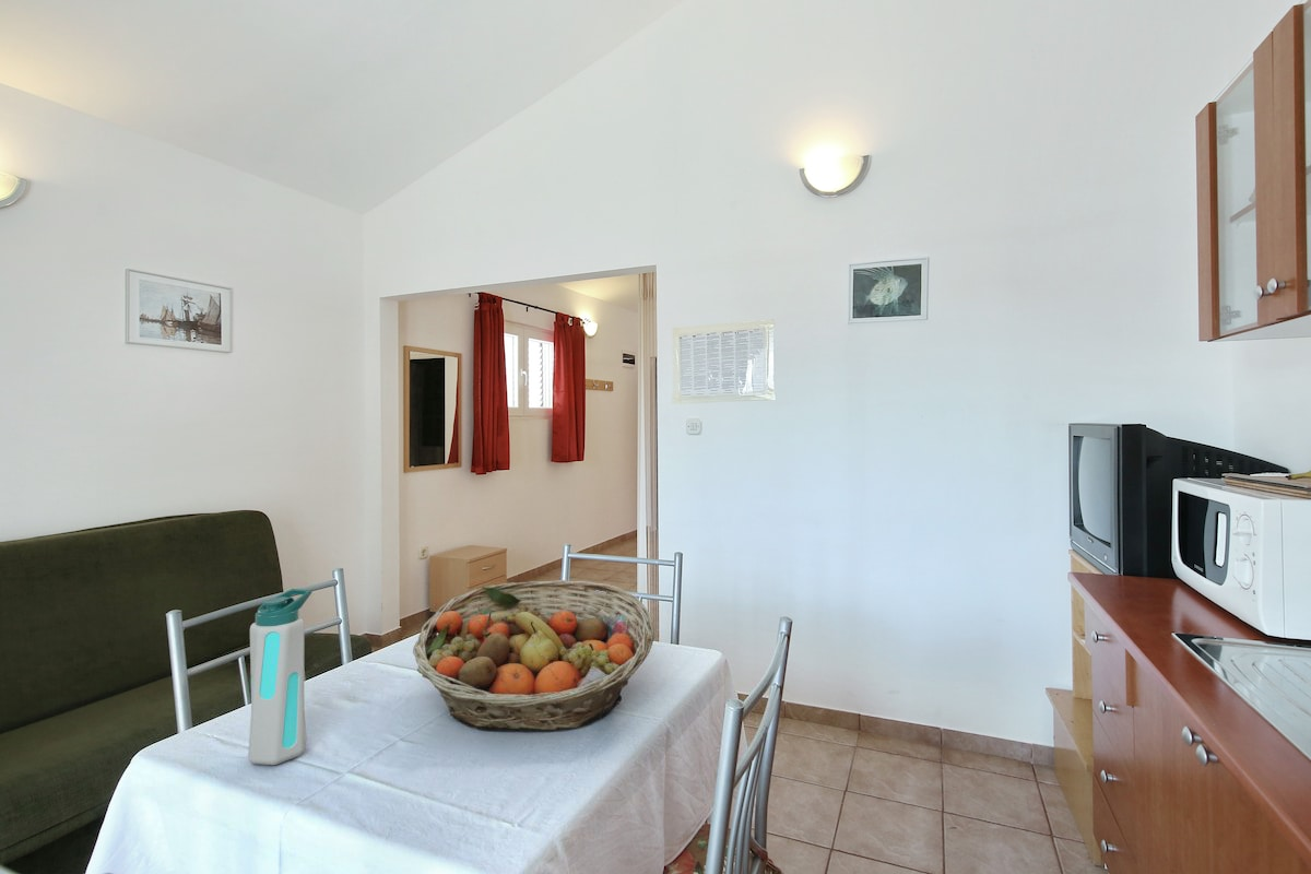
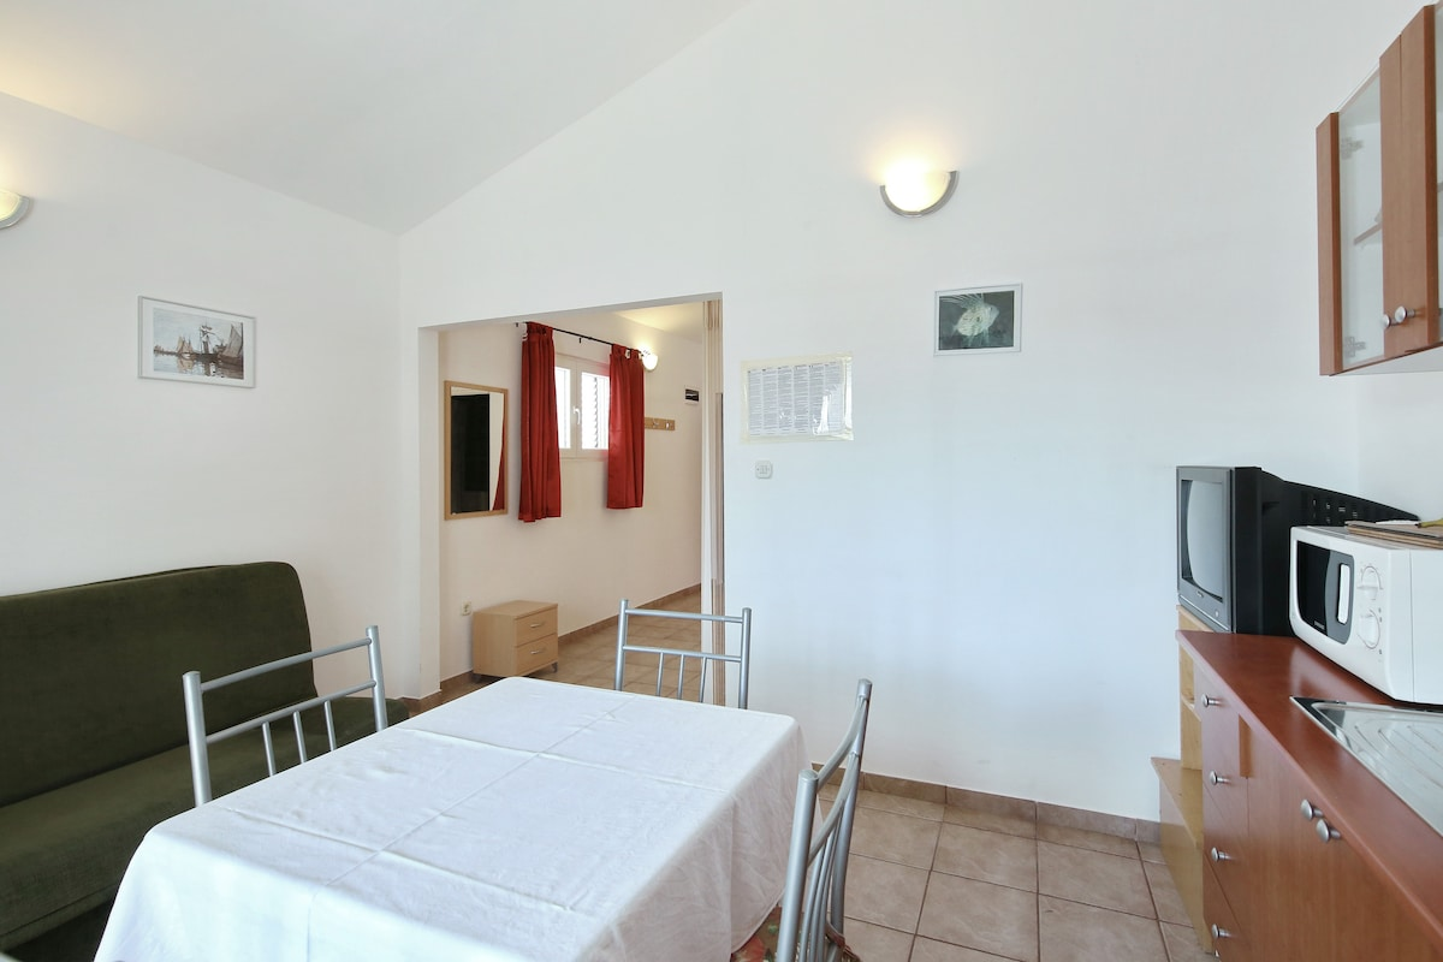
- water bottle (280, 674)
- fruit basket (536, 649)
